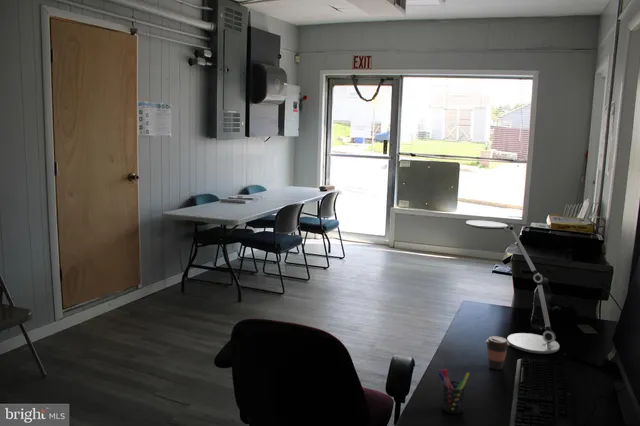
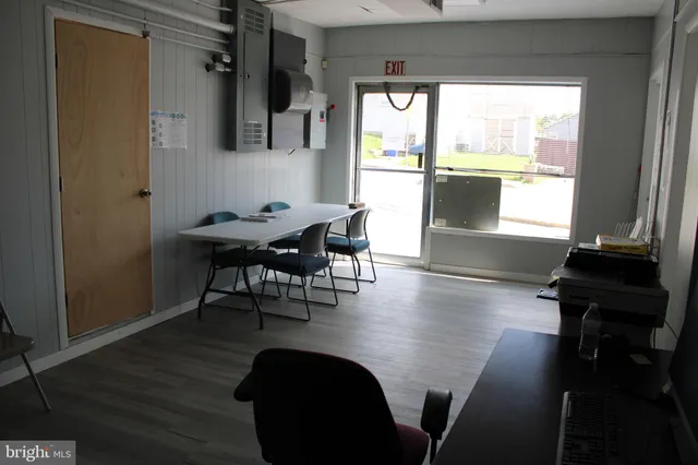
- coffee cup (496, 353)
- desk lamp (533, 278)
- pen holder (453, 390)
